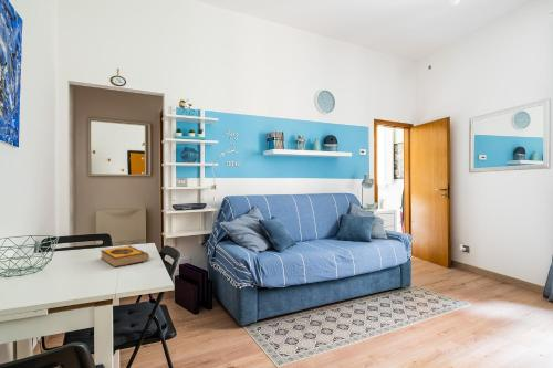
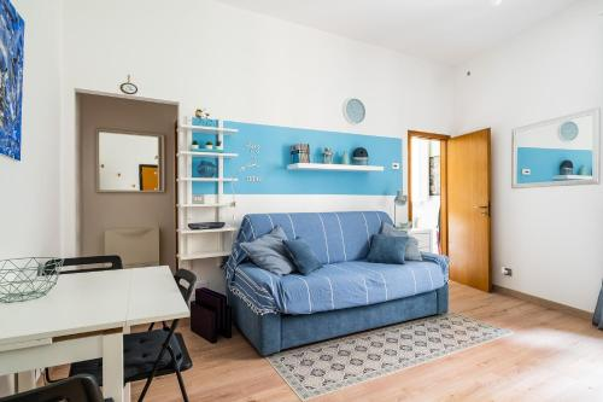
- hardback book (124, 254)
